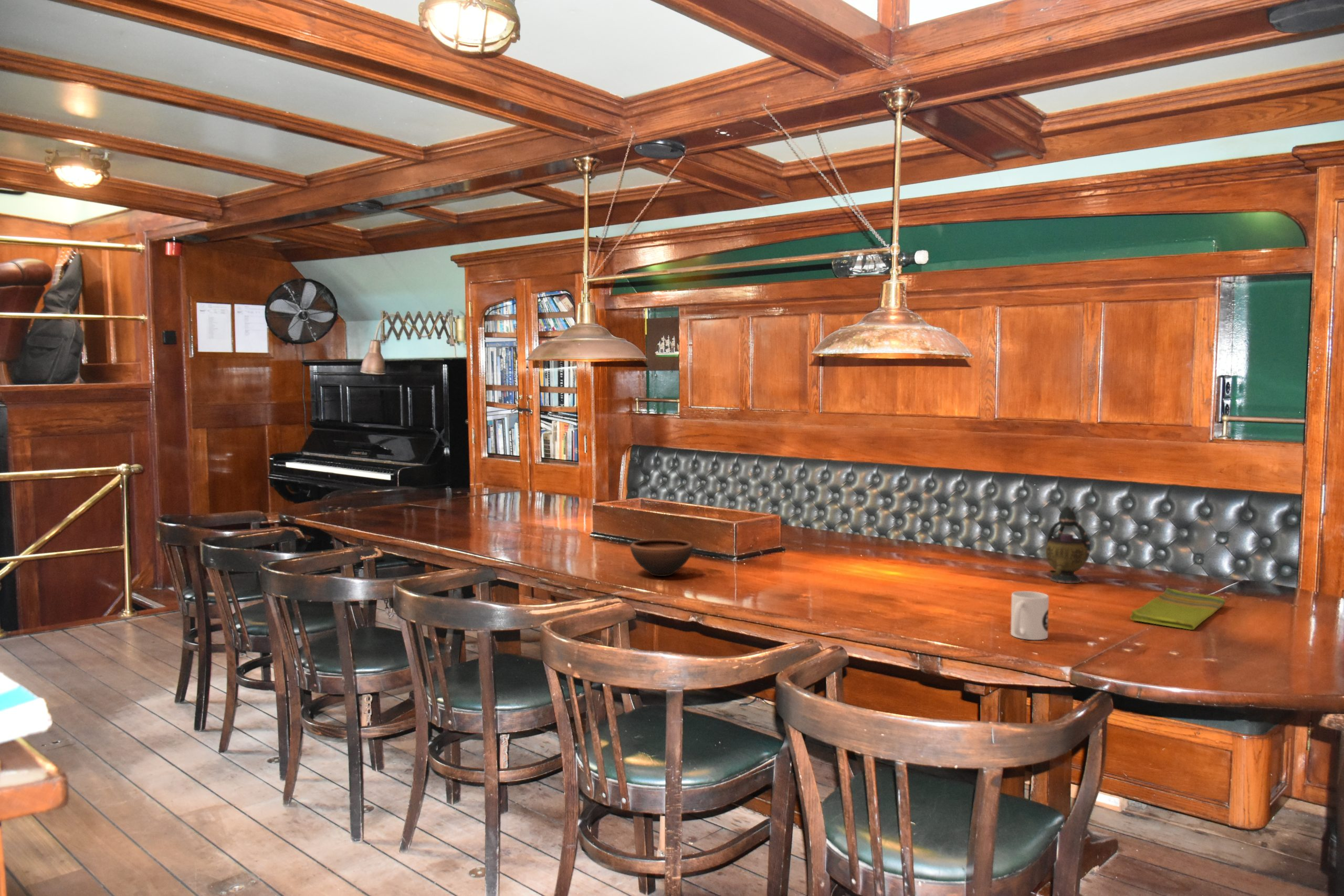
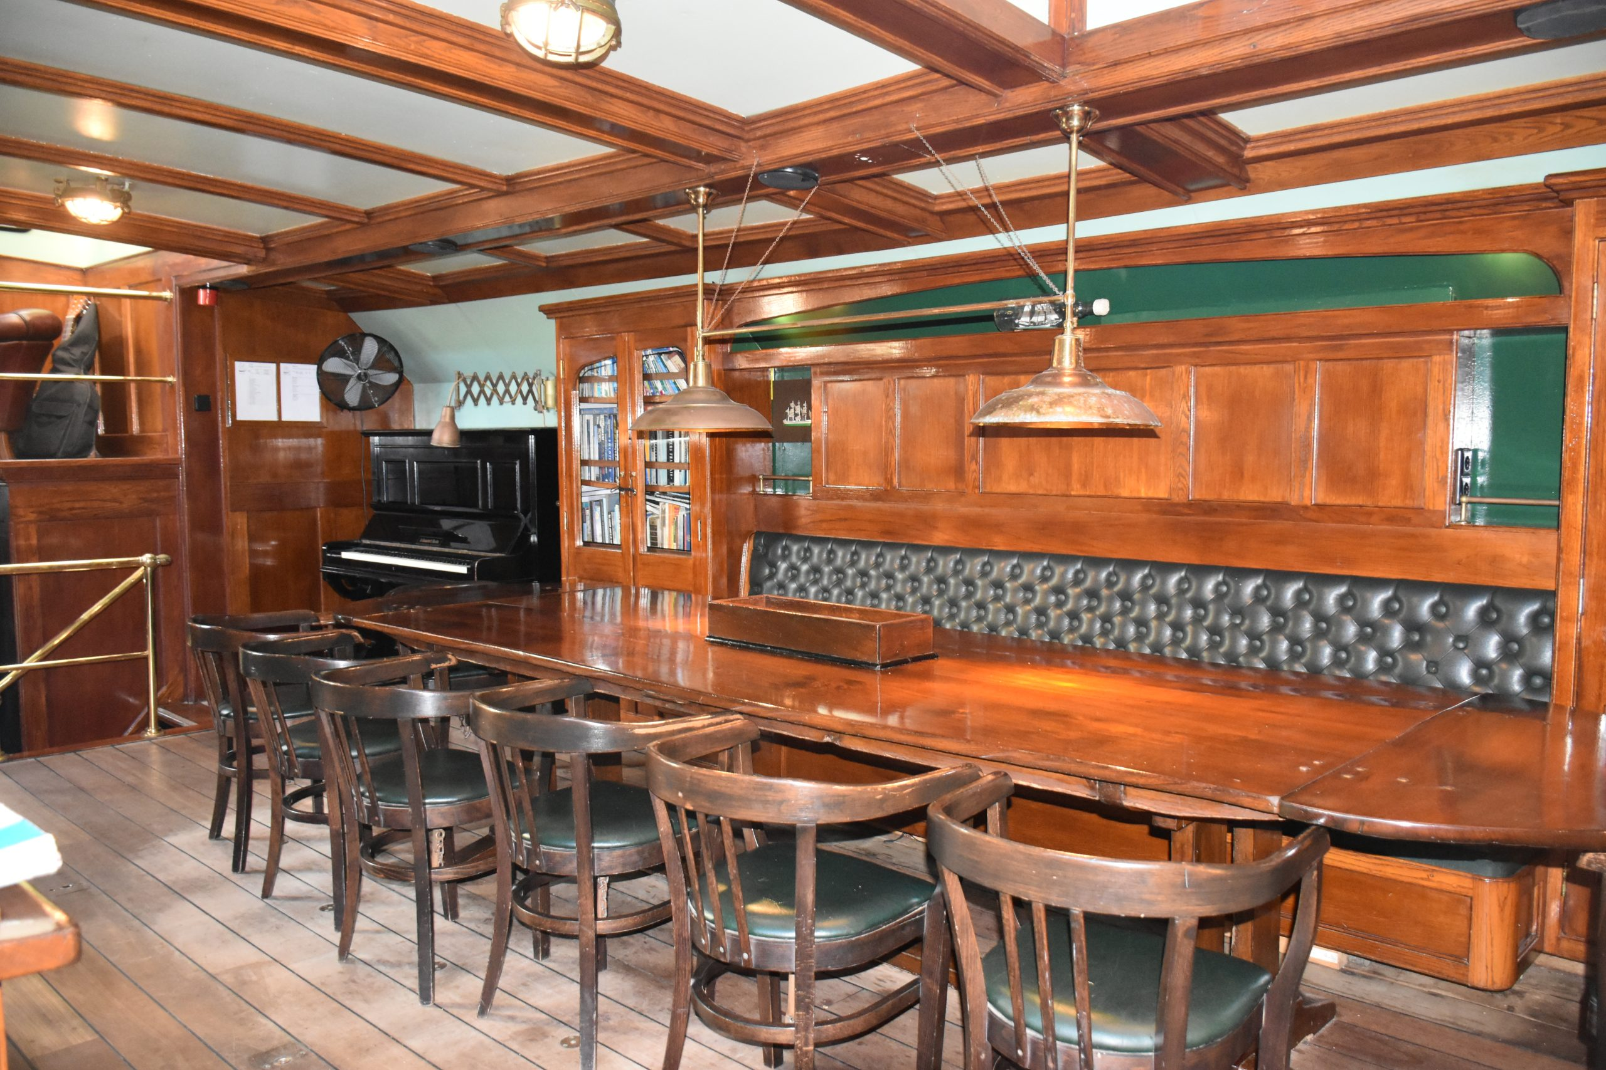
- teapot (1064, 544)
- mug (1026, 616)
- dish towel (1179, 607)
- bowl (662, 558)
